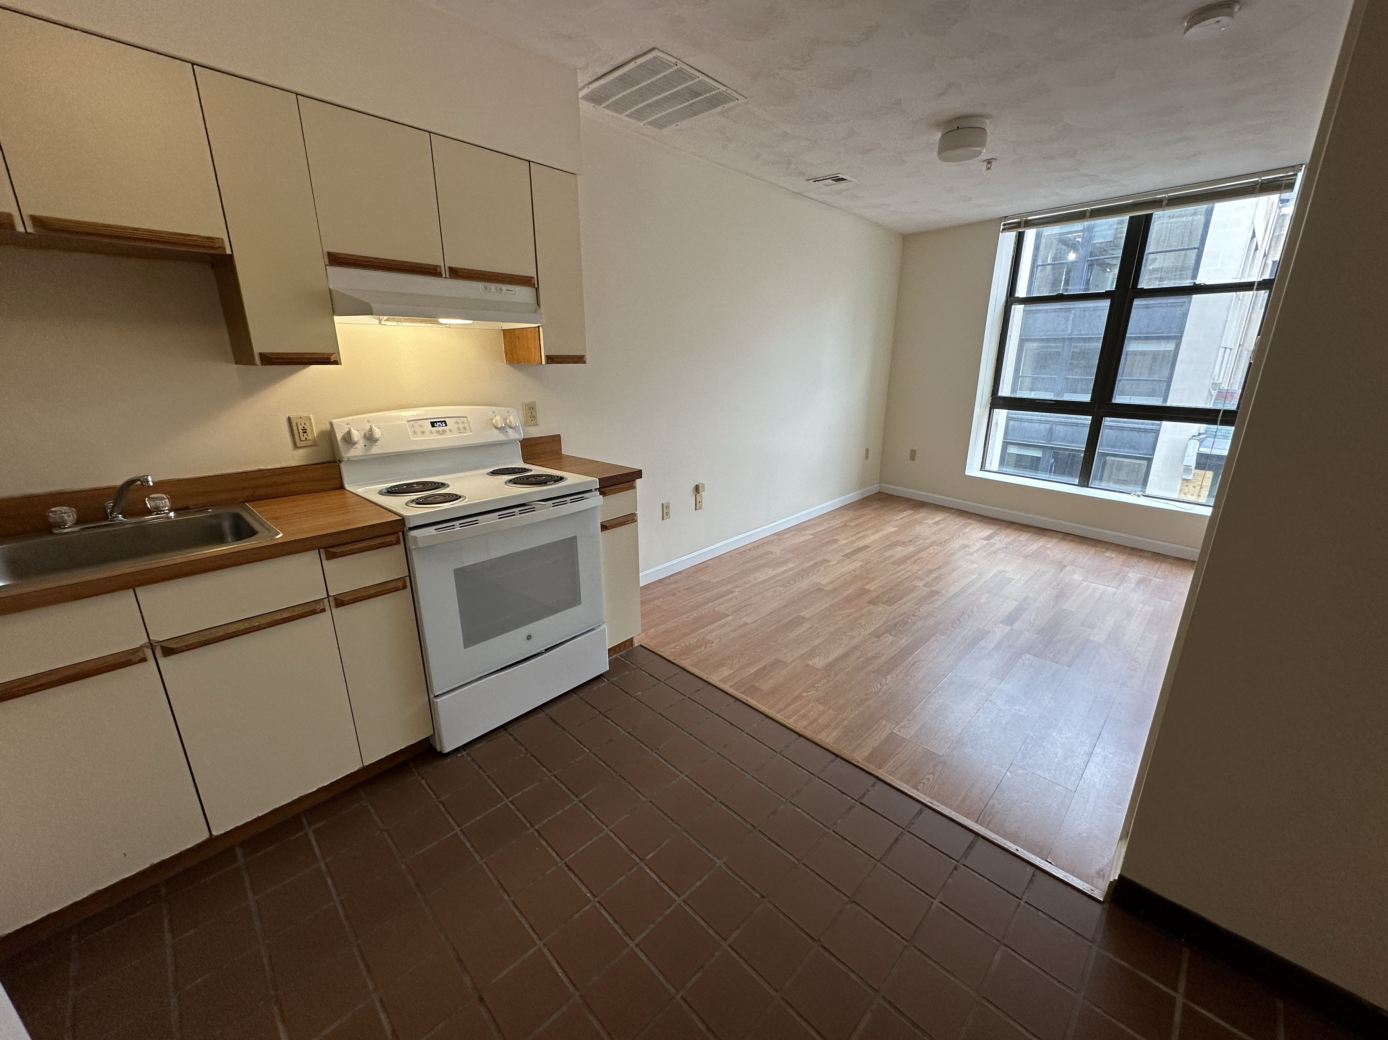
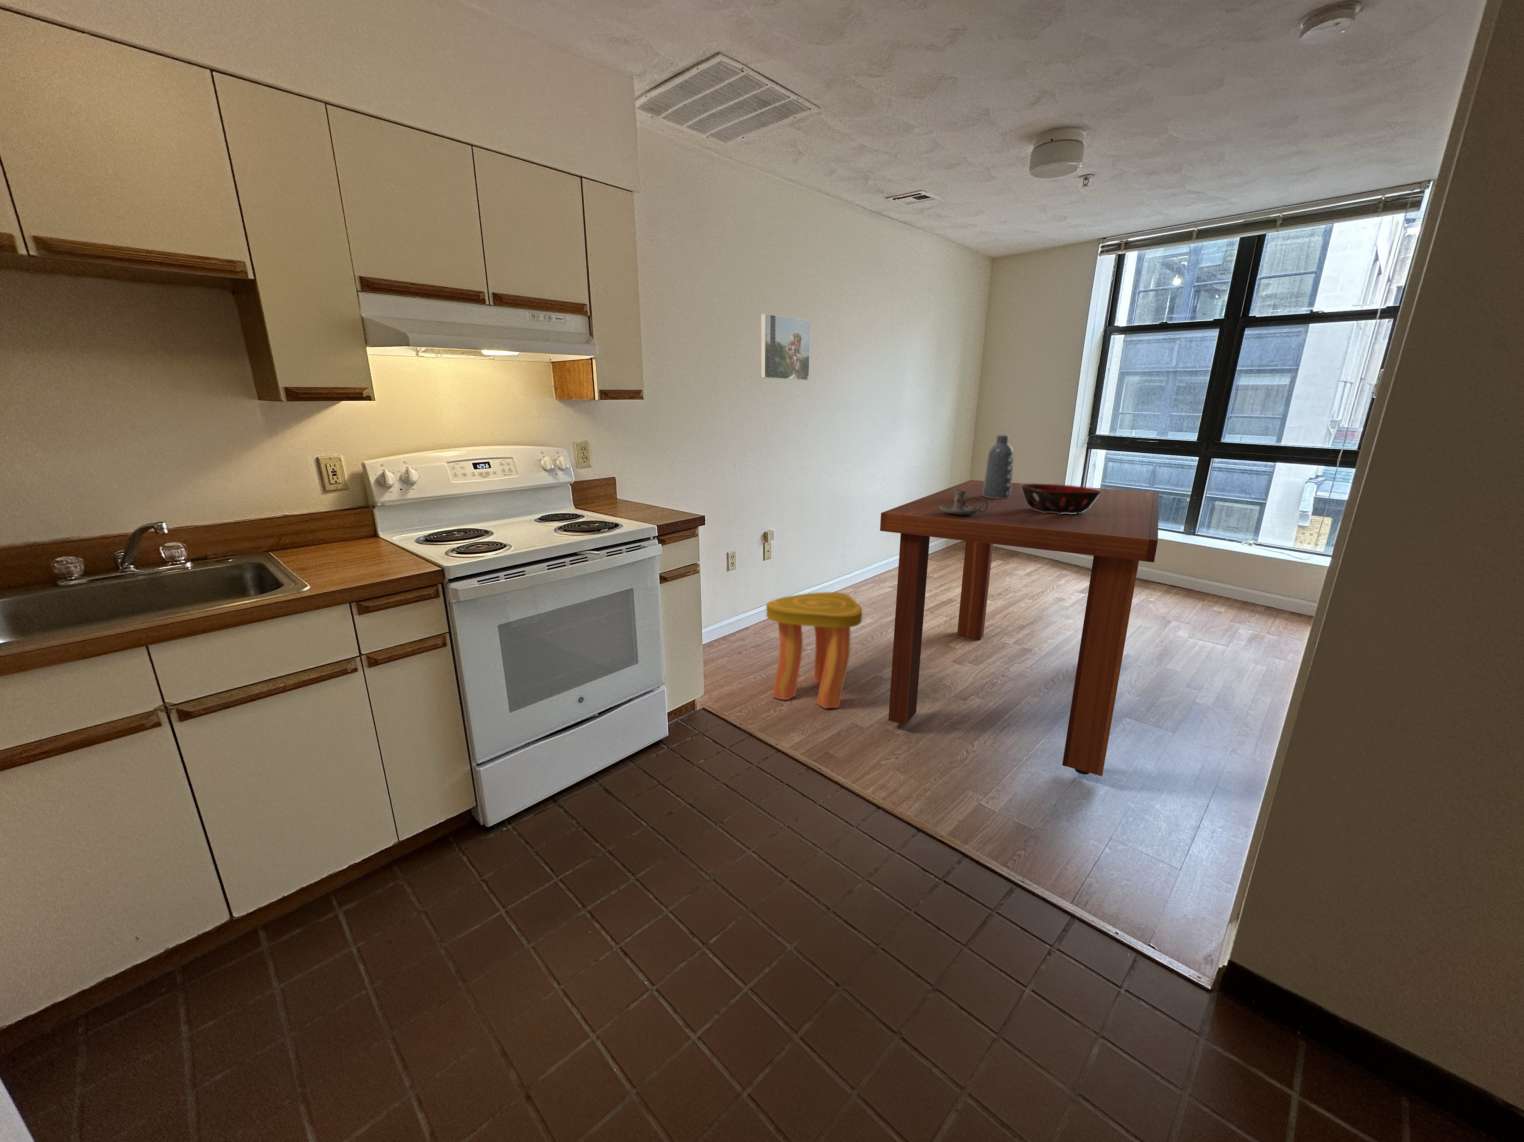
+ vase (1000, 465)
+ decorative bowl (1058, 499)
+ stool (818, 648)
+ candle holder (964, 501)
+ dining table (988, 596)
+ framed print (786, 349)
